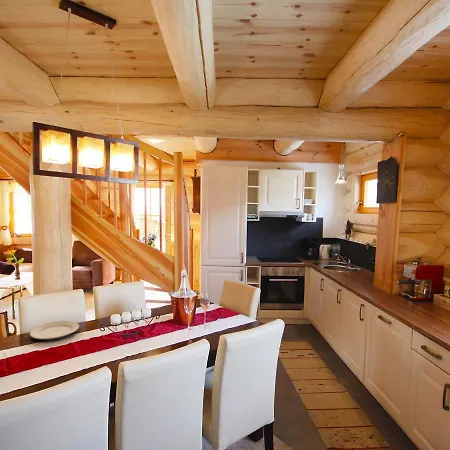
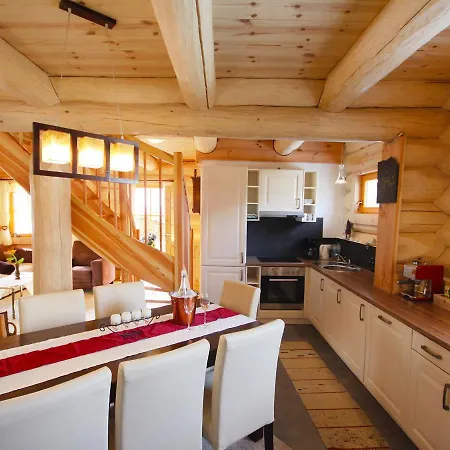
- chinaware (55, 330)
